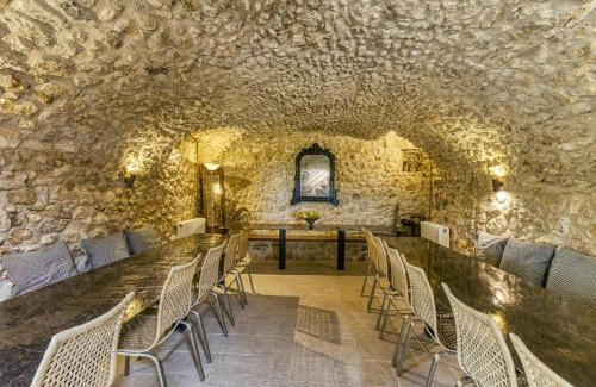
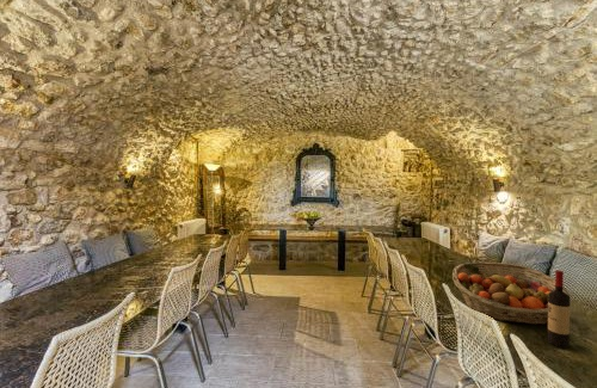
+ fruit basket (505, 290)
+ wine bottle (558, 307)
